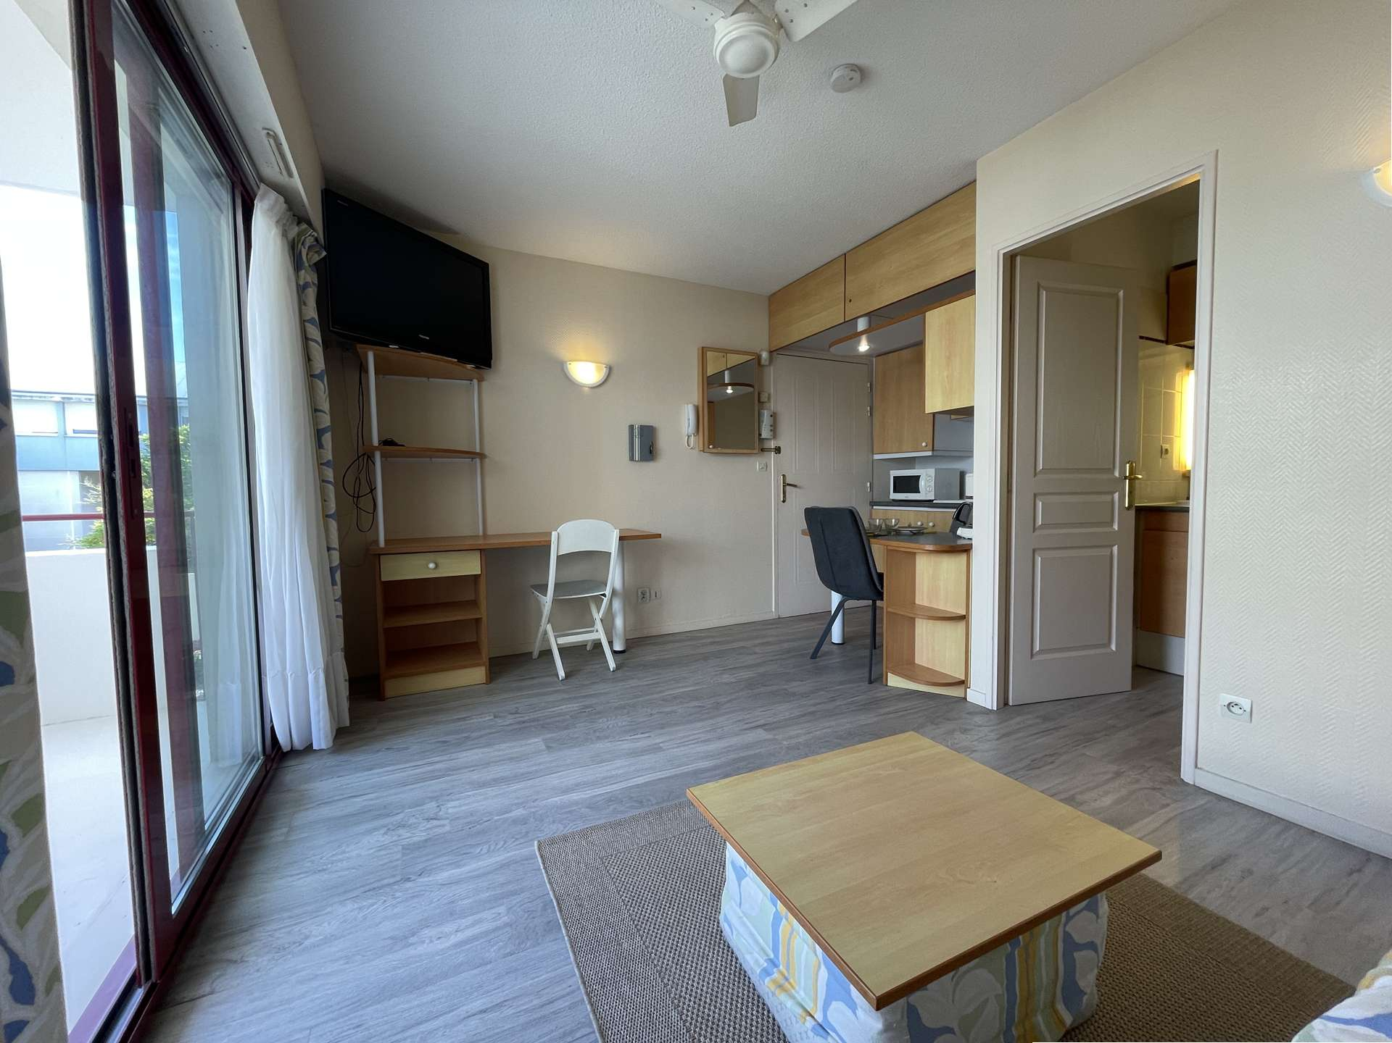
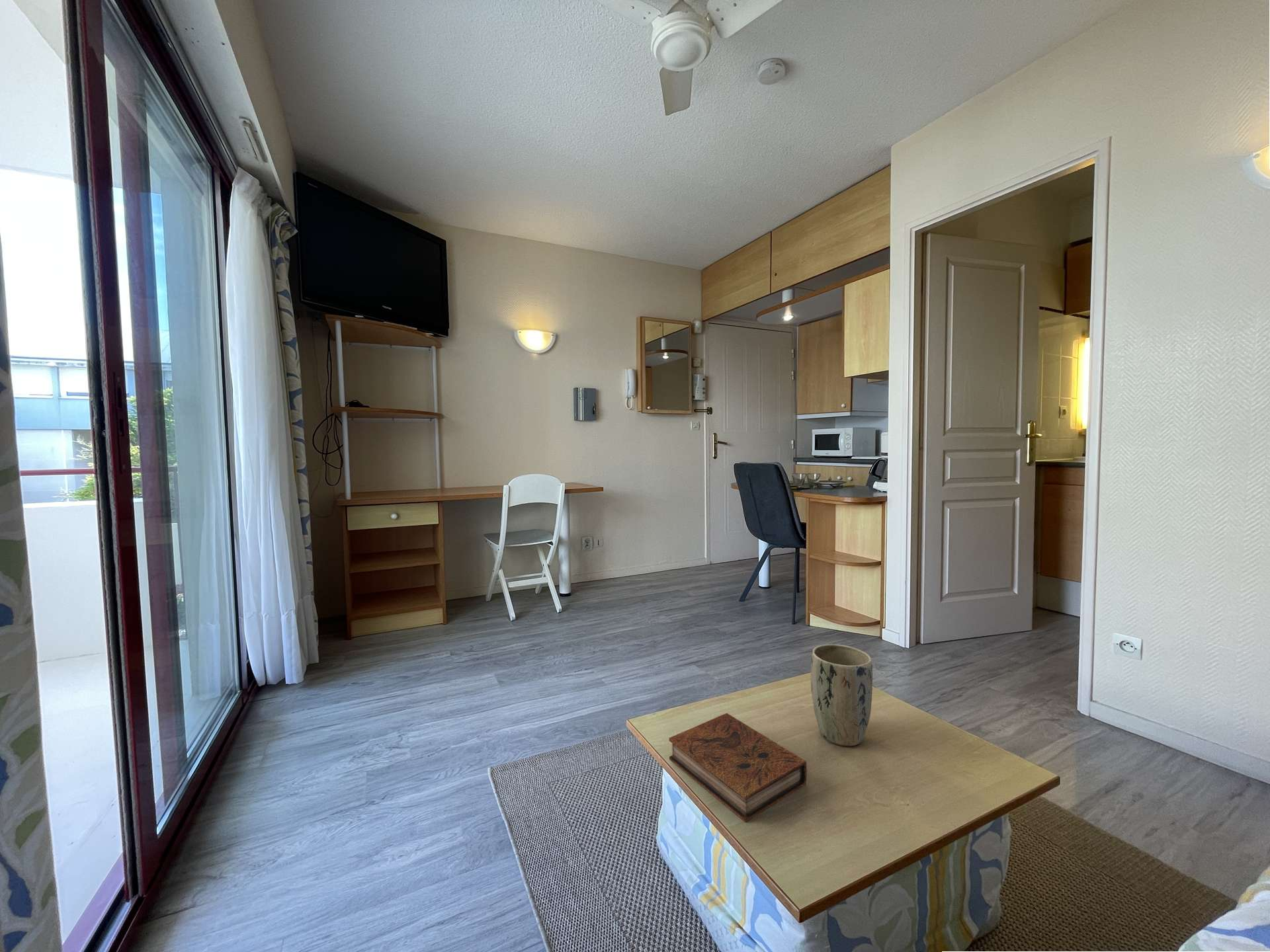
+ plant pot (840, 694)
+ book (735, 760)
